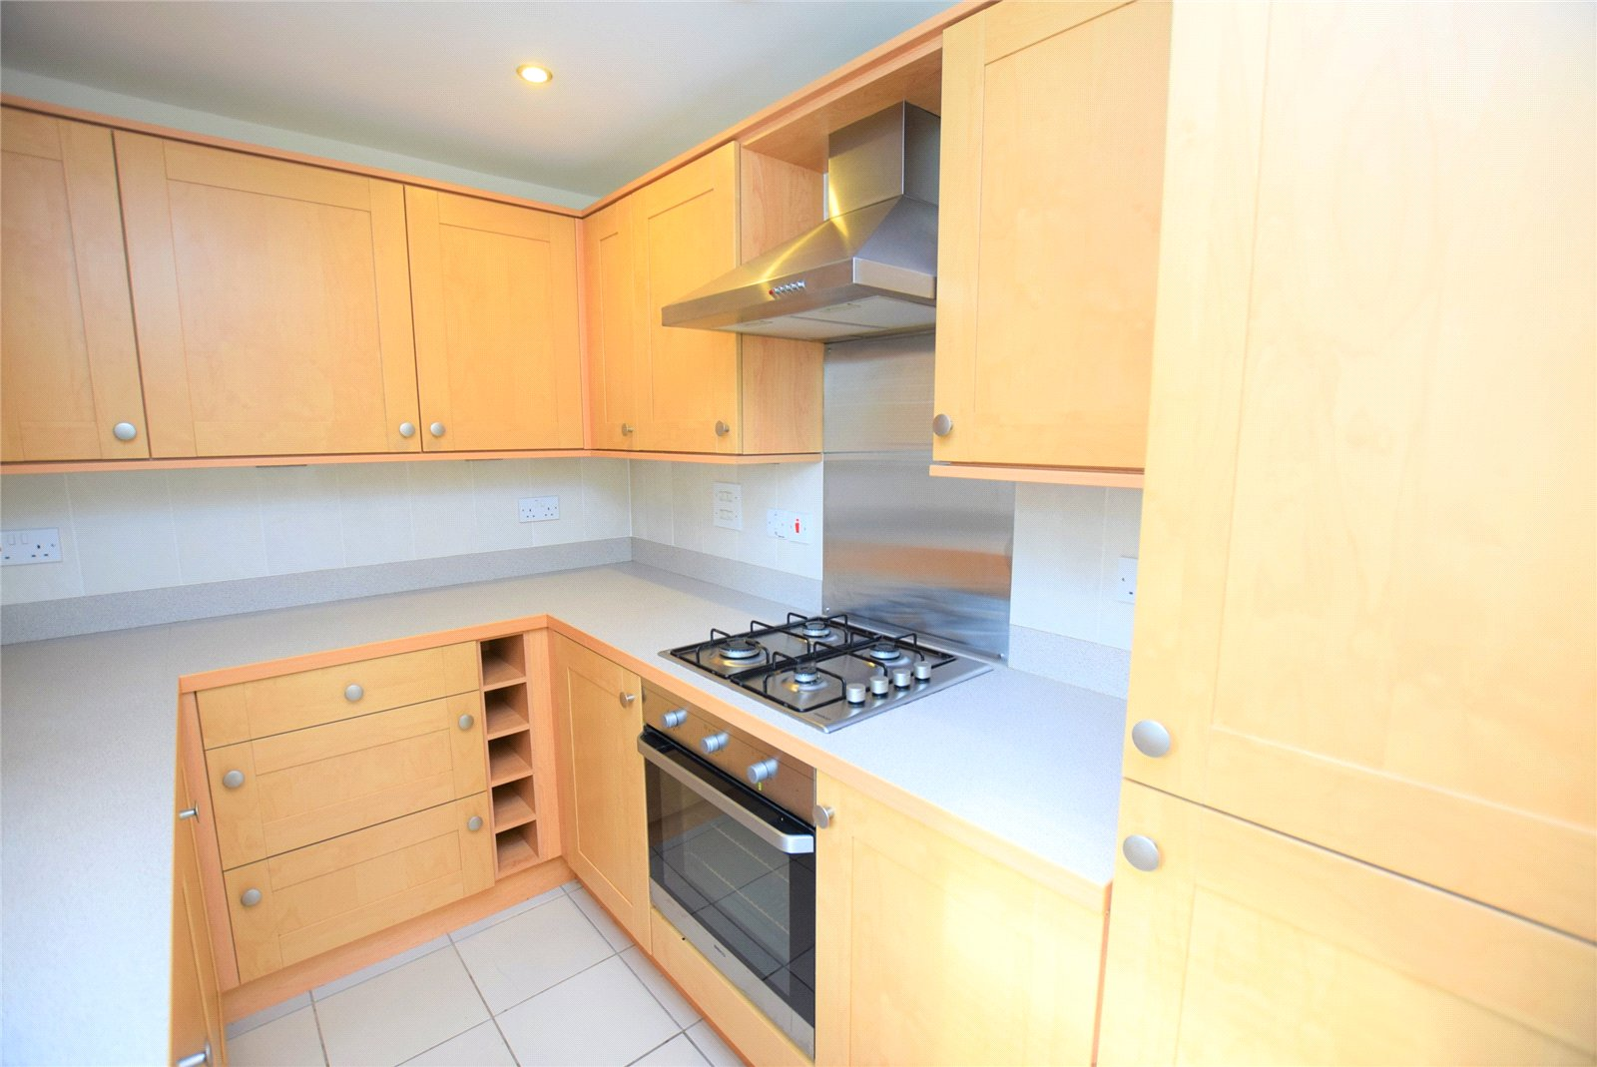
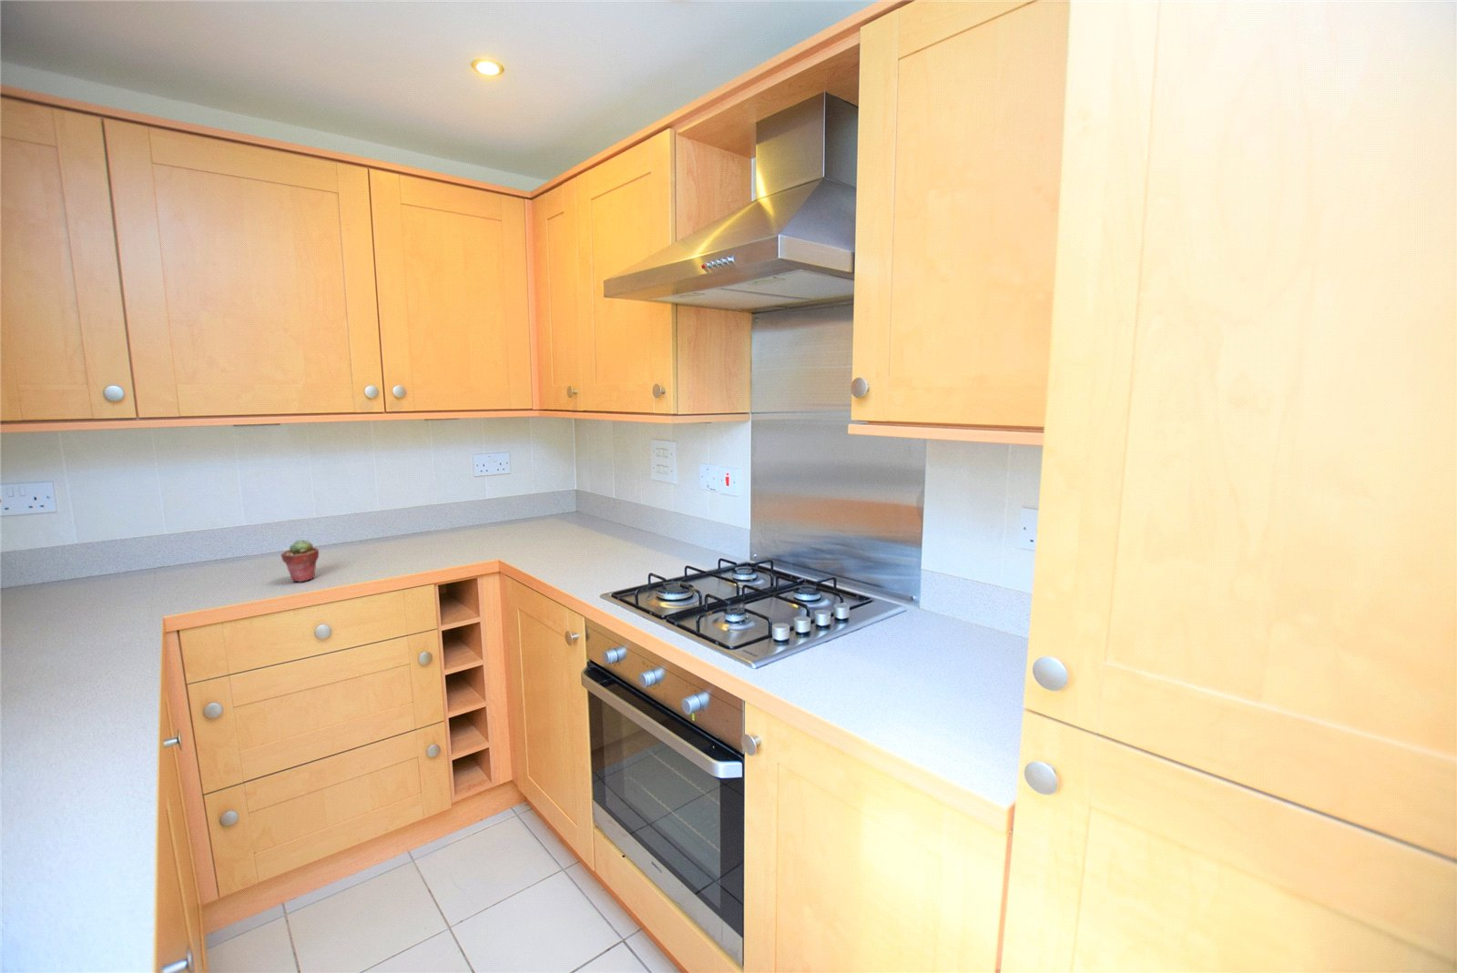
+ potted succulent (301, 559)
